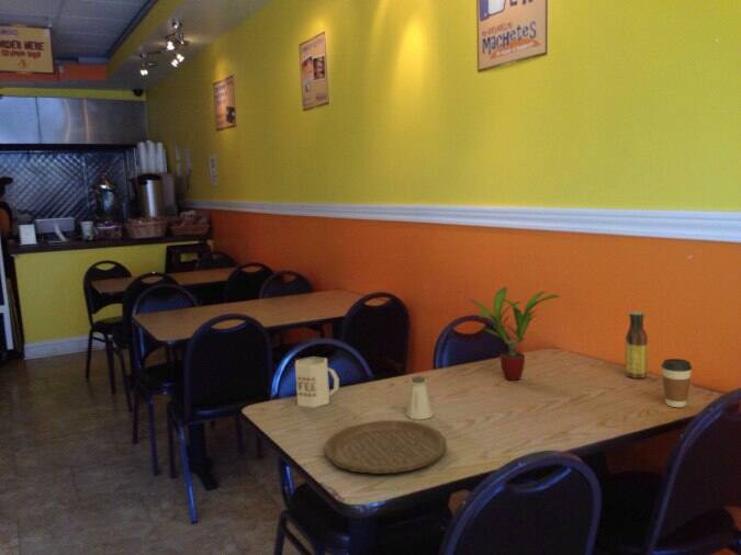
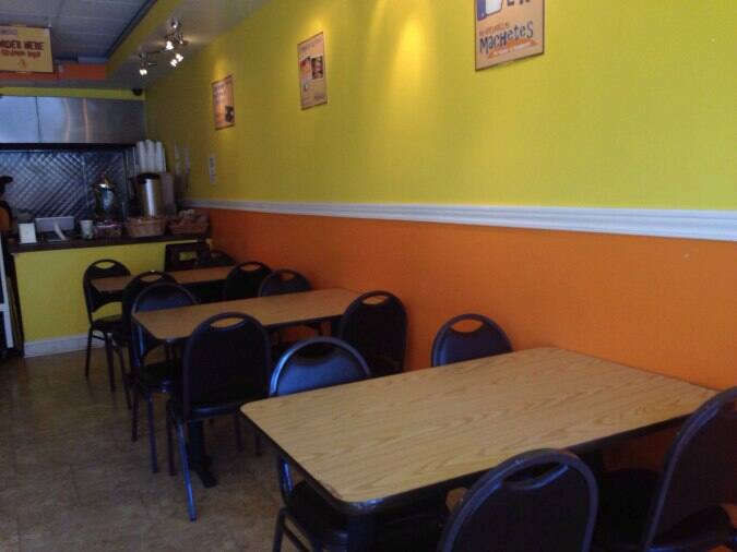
- saltshaker (418, 396)
- plate (385, 446)
- sauce bottle (636, 344)
- potted plant (517, 336)
- coffee cup (675, 383)
- mug (314, 381)
